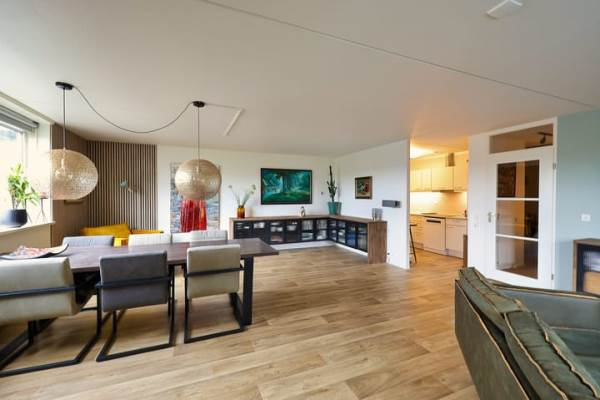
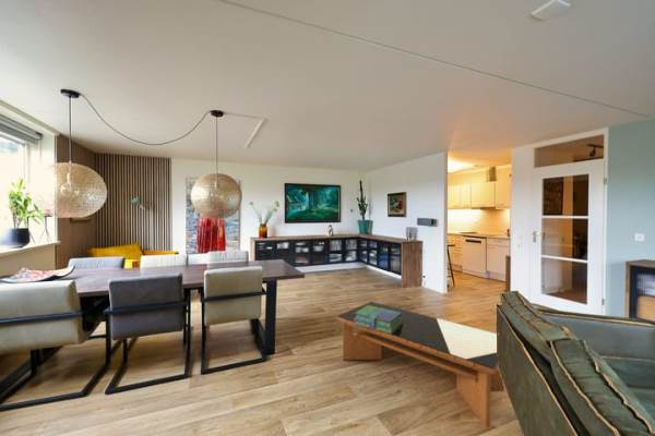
+ coffee table (415, 349)
+ stack of books (378, 317)
